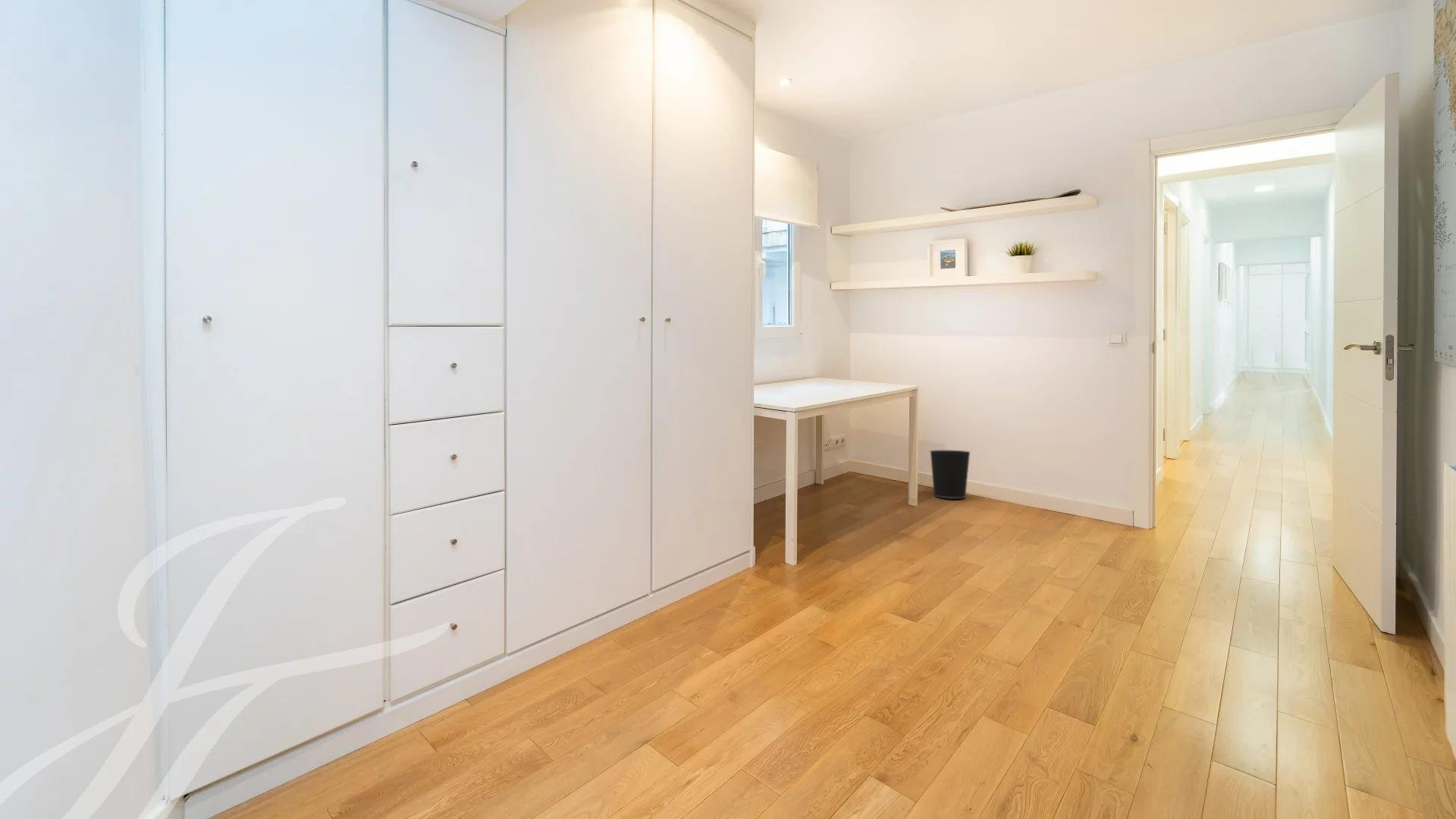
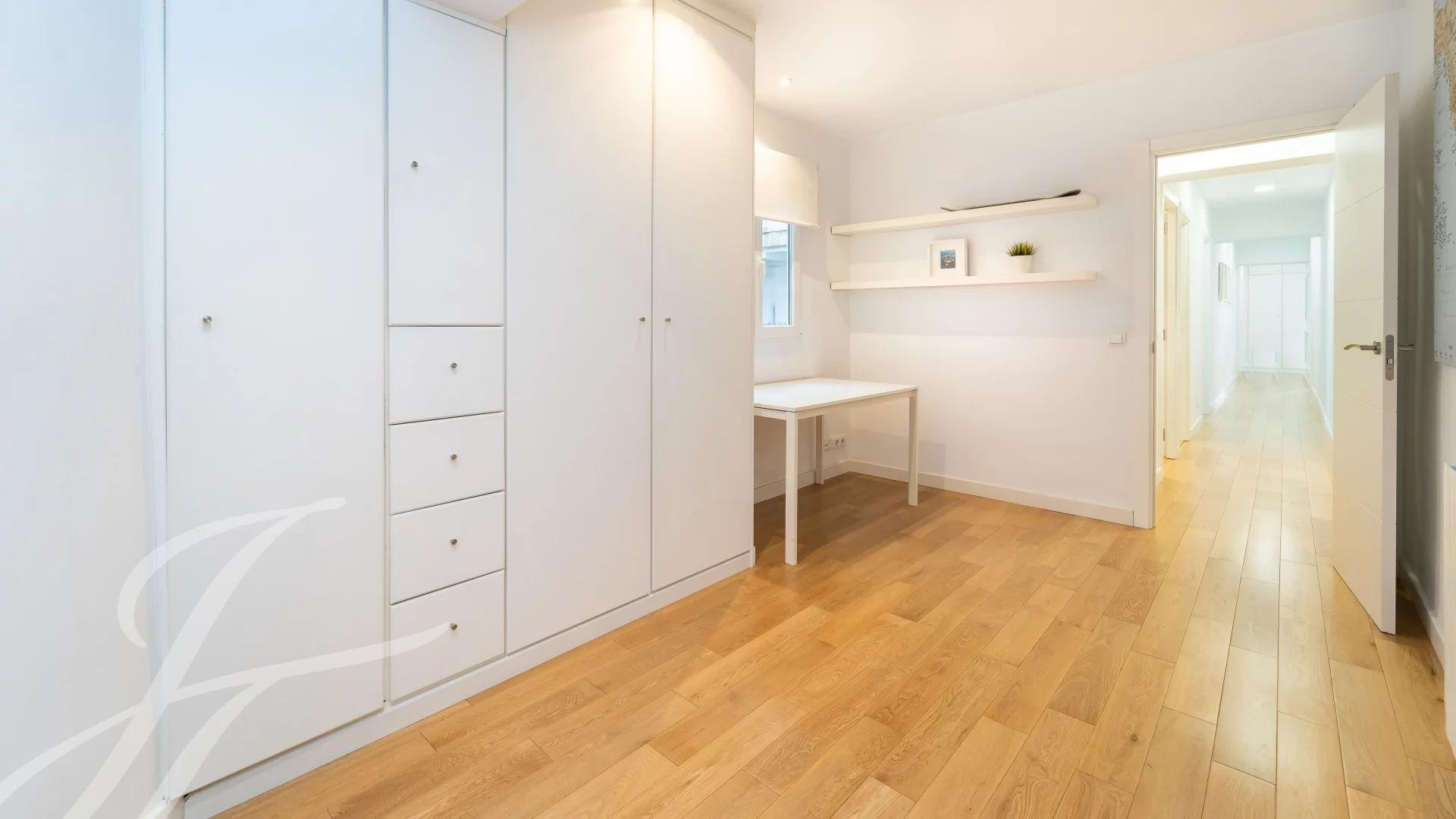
- wastebasket (949, 474)
